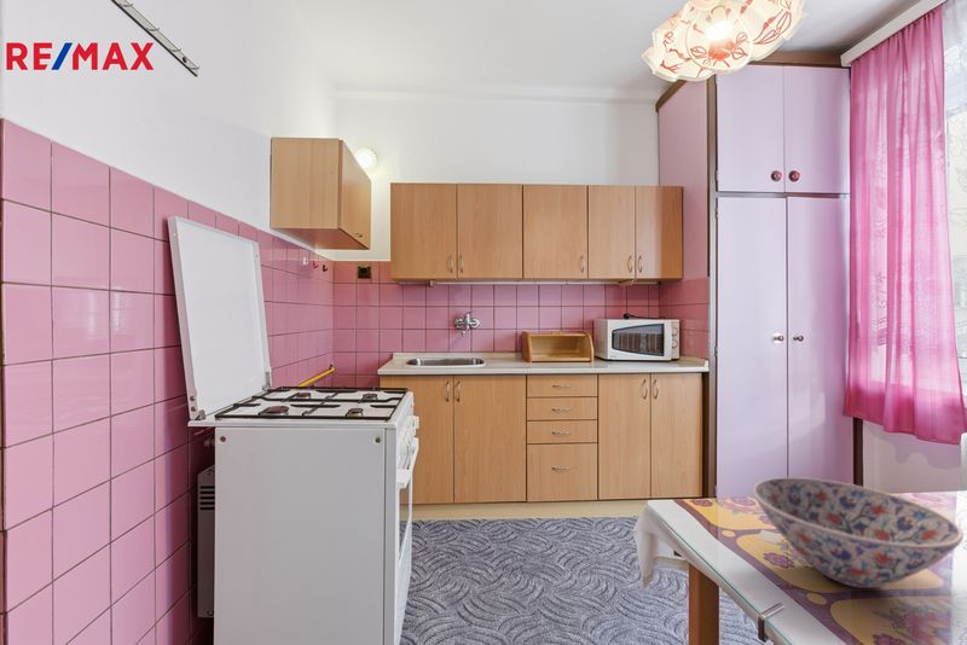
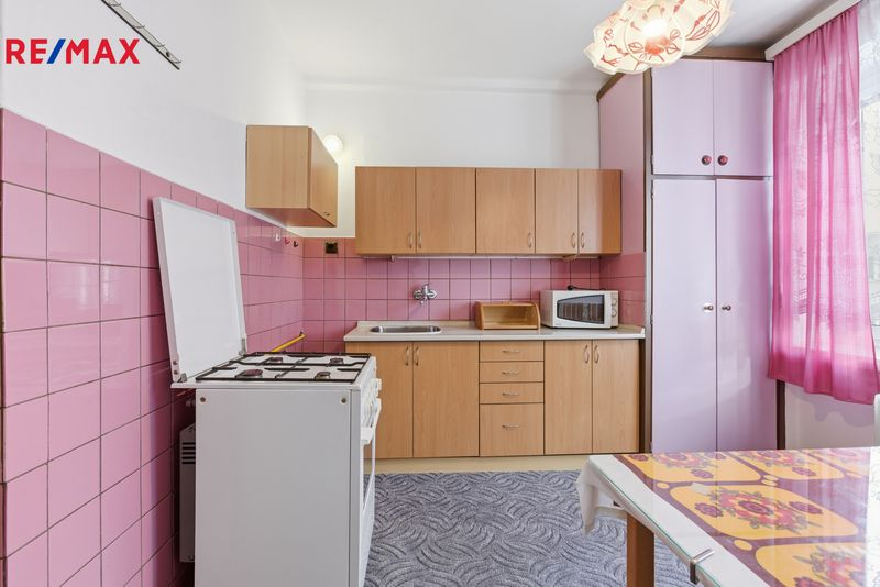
- bowl (845, 540)
